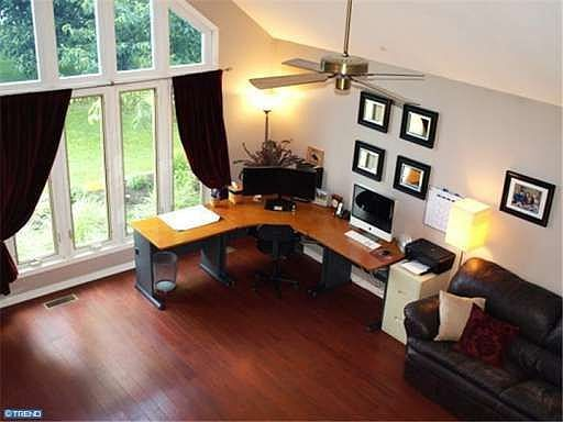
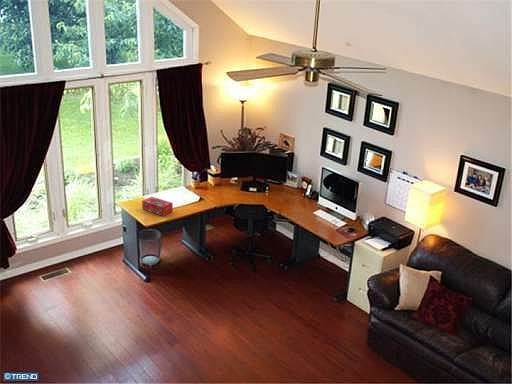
+ tissue box (157, 206)
